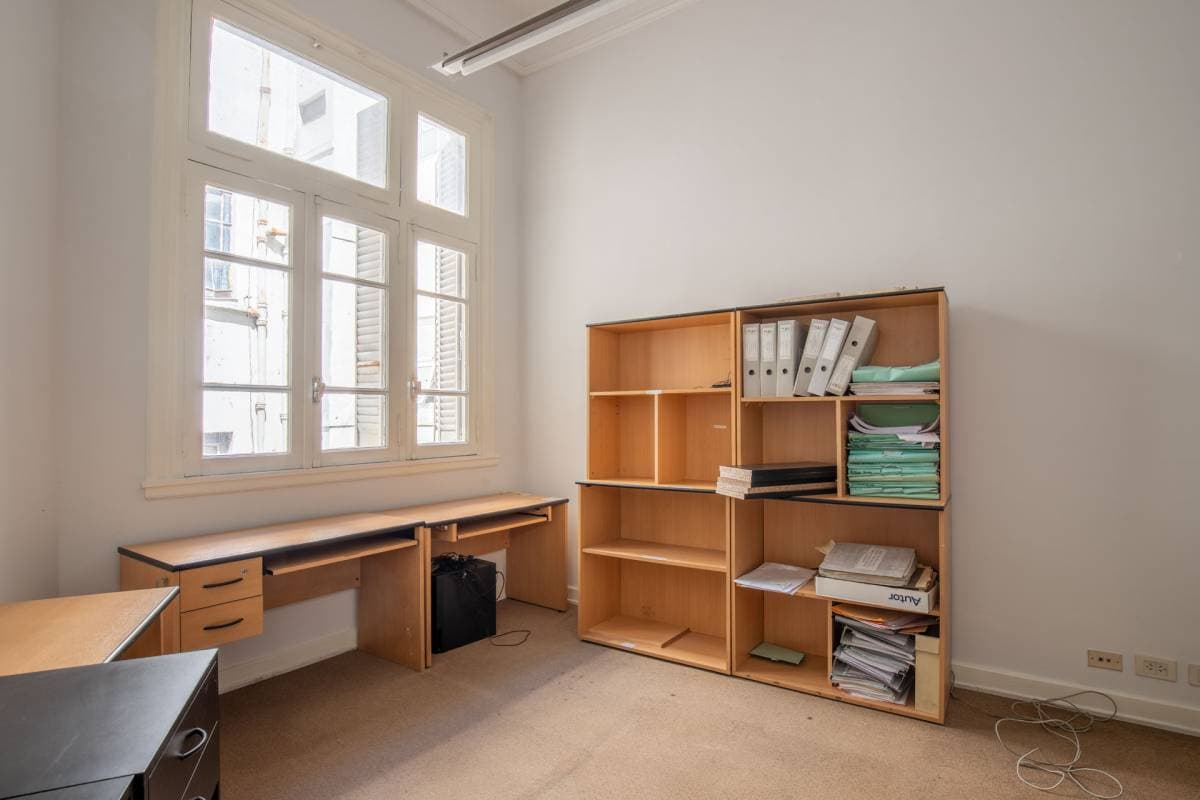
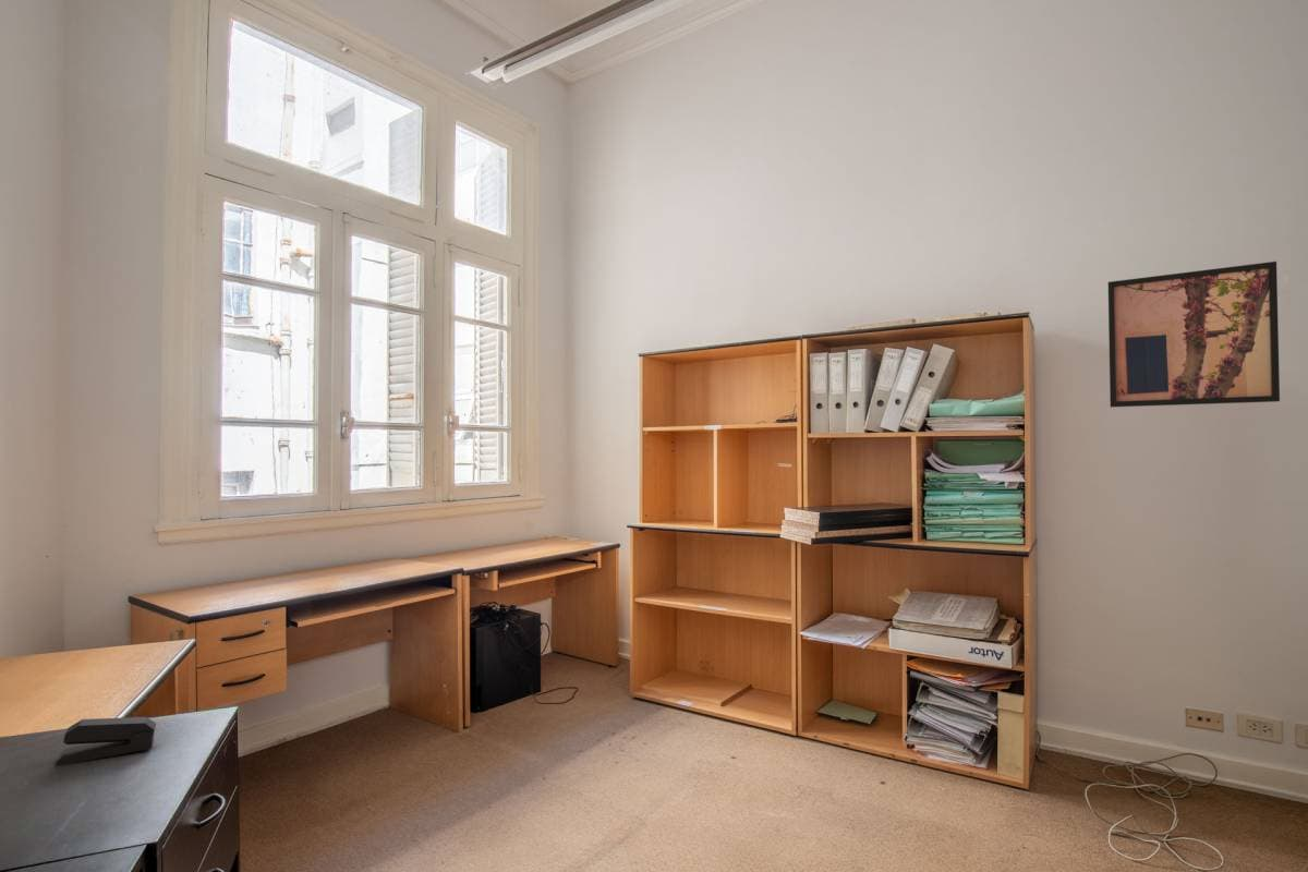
+ stapler (108, 735)
+ wall art (1188, 338)
